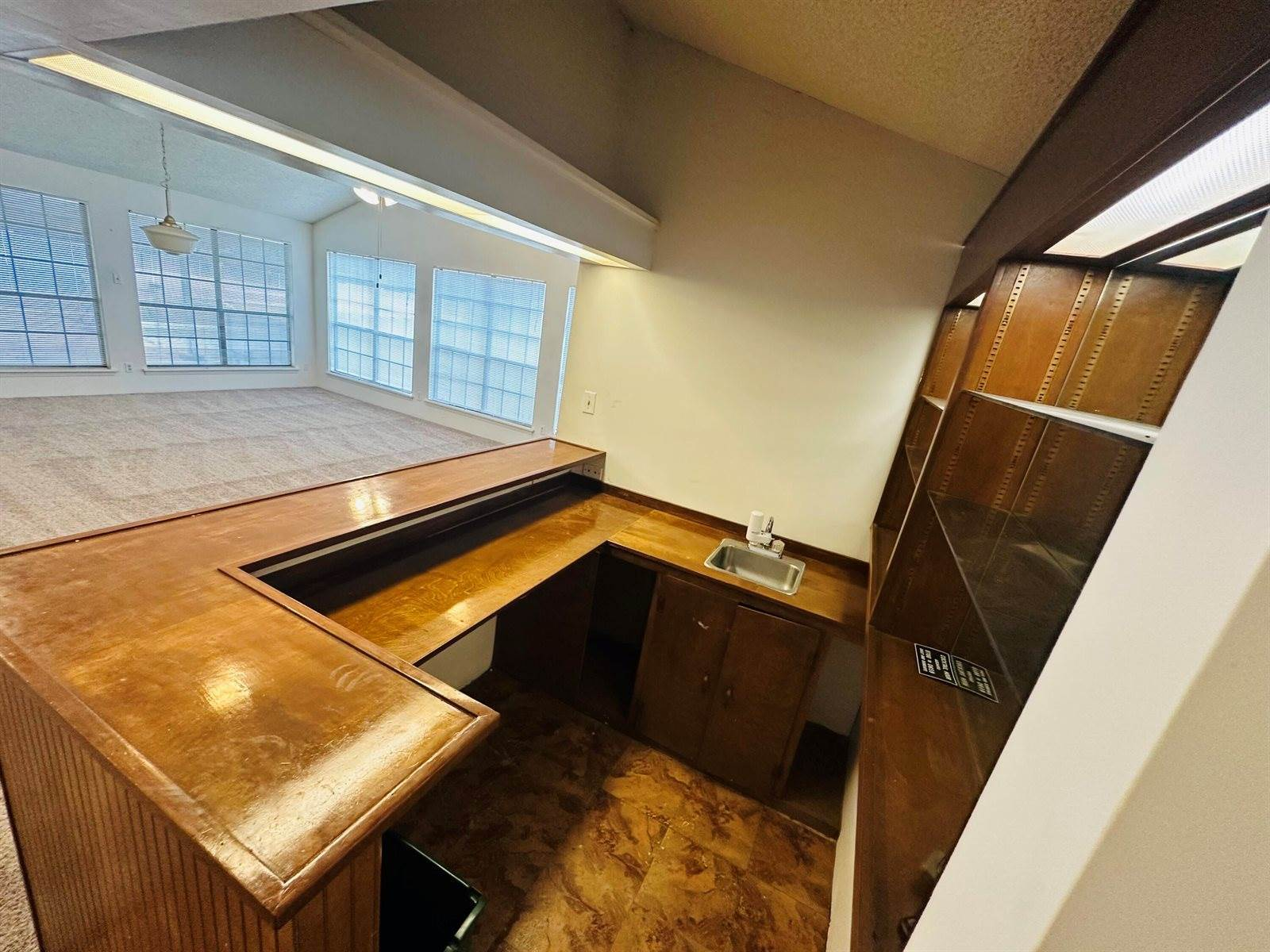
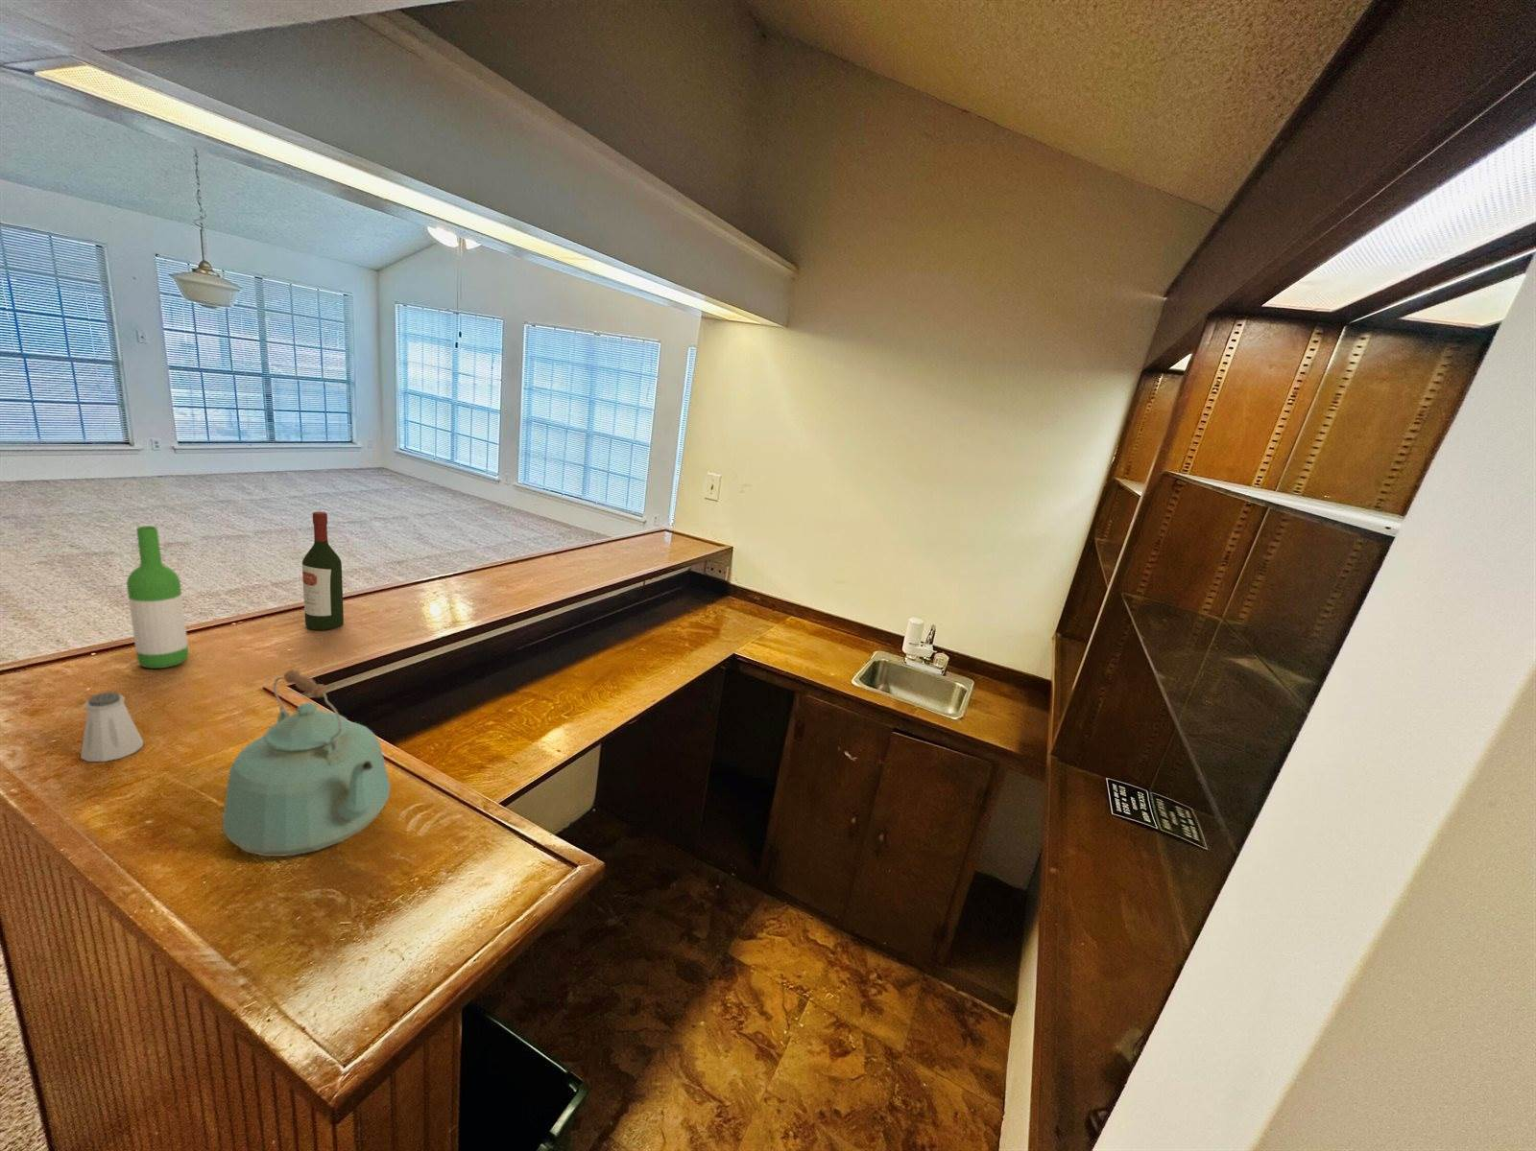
+ kettle (317, 754)
+ wine bottle (156, 596)
+ saltshaker (109, 723)
+ wine bottle (322, 569)
